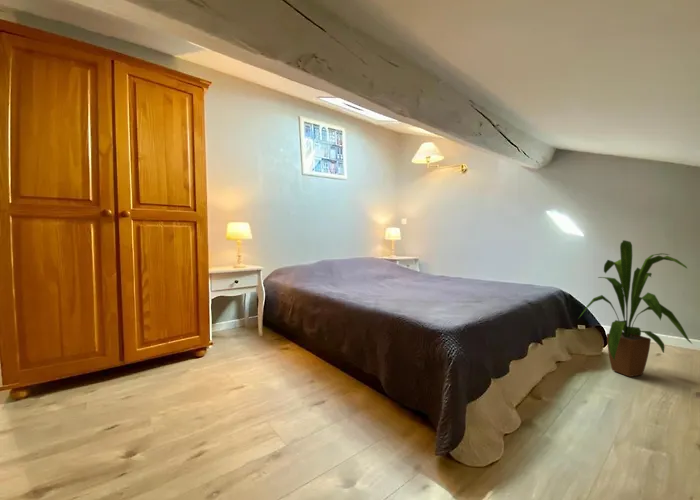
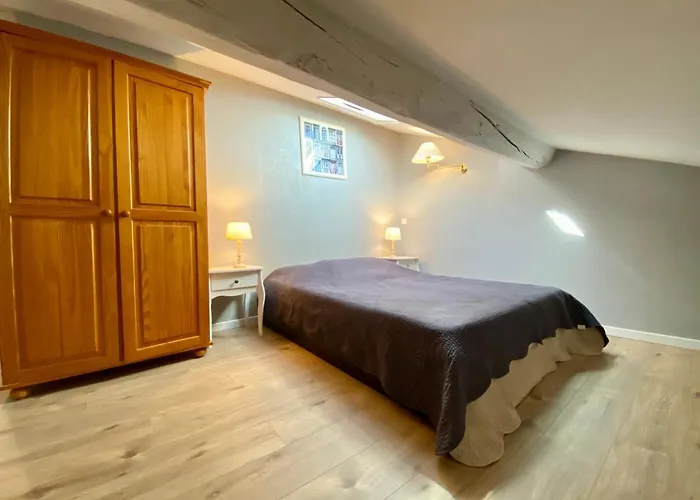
- house plant (638, 305)
